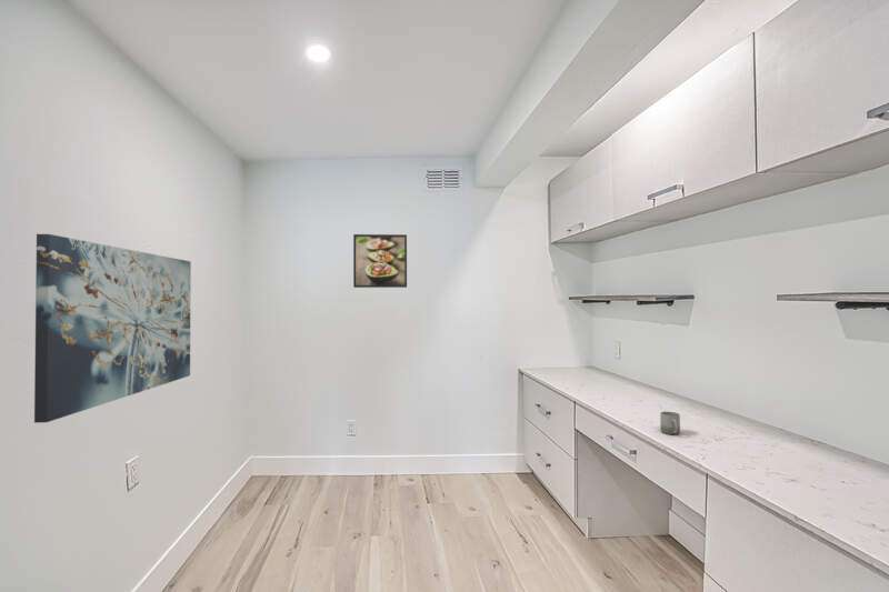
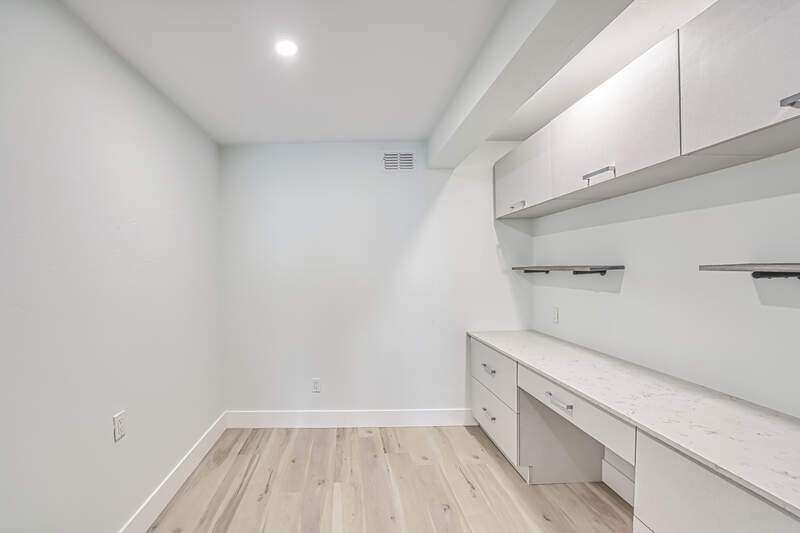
- wall art (131, 321)
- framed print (380, 261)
- cup (671, 423)
